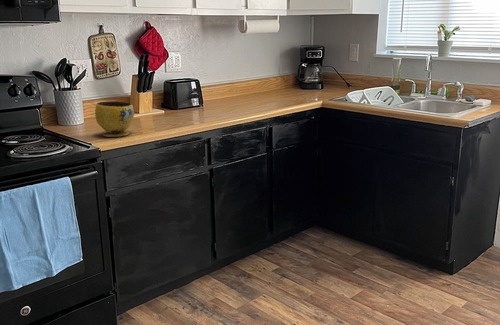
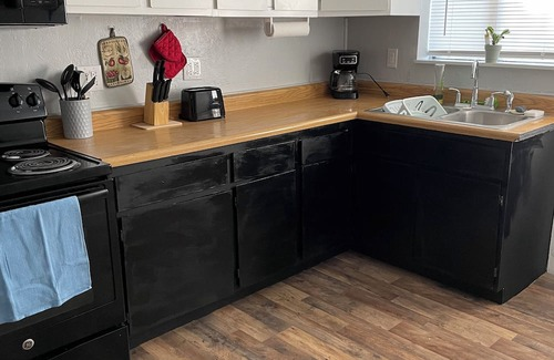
- bowl (115, 118)
